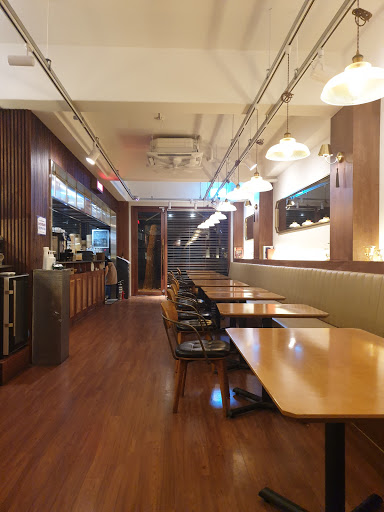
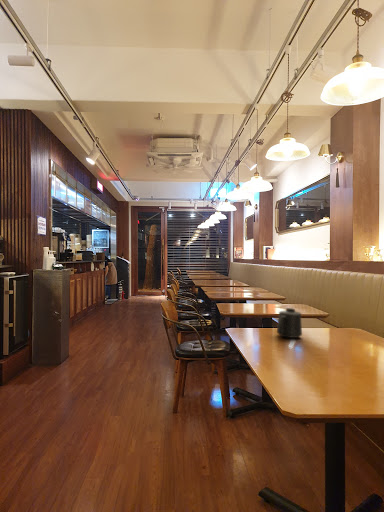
+ mug (289, 323)
